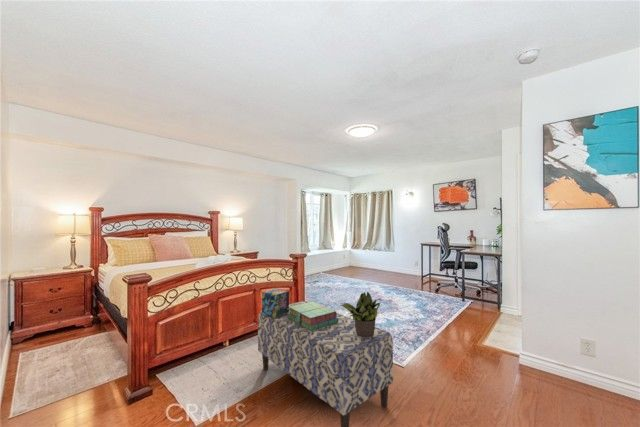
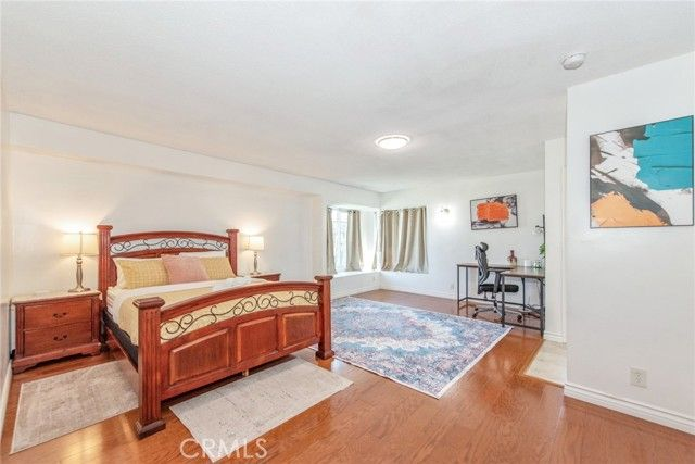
- decorative box (275, 302)
- stack of books (312, 314)
- potted plant (359, 312)
- bench (318, 353)
